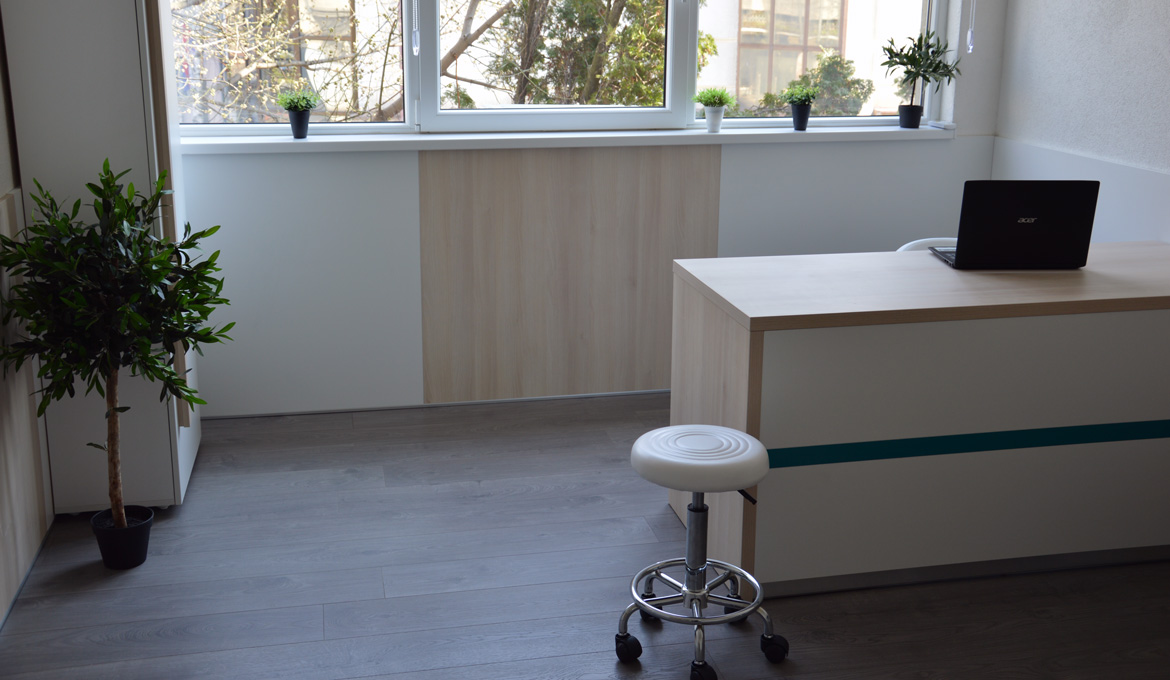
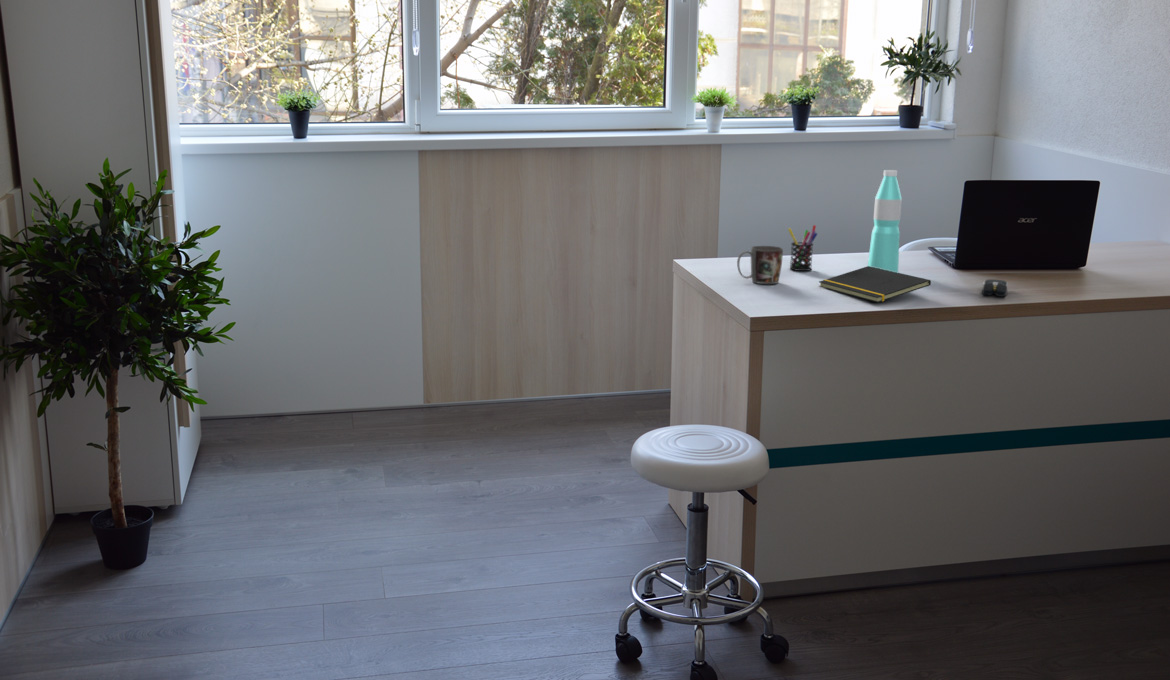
+ pen holder (803, 246)
+ water bottle (886, 222)
+ mug (759, 265)
+ computer mouse (995, 286)
+ notepad (873, 283)
